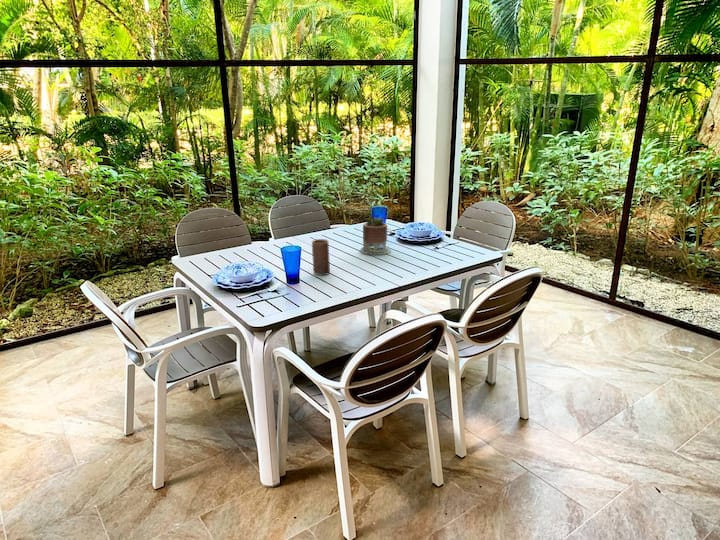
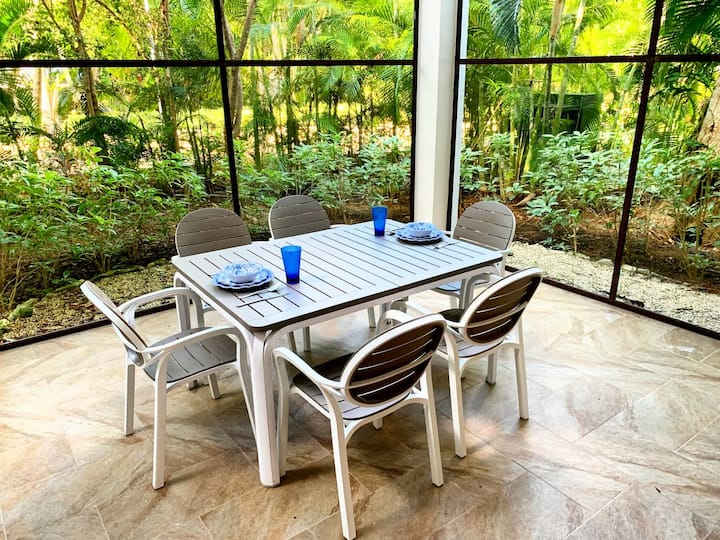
- succulent planter (375, 233)
- candle (321, 257)
